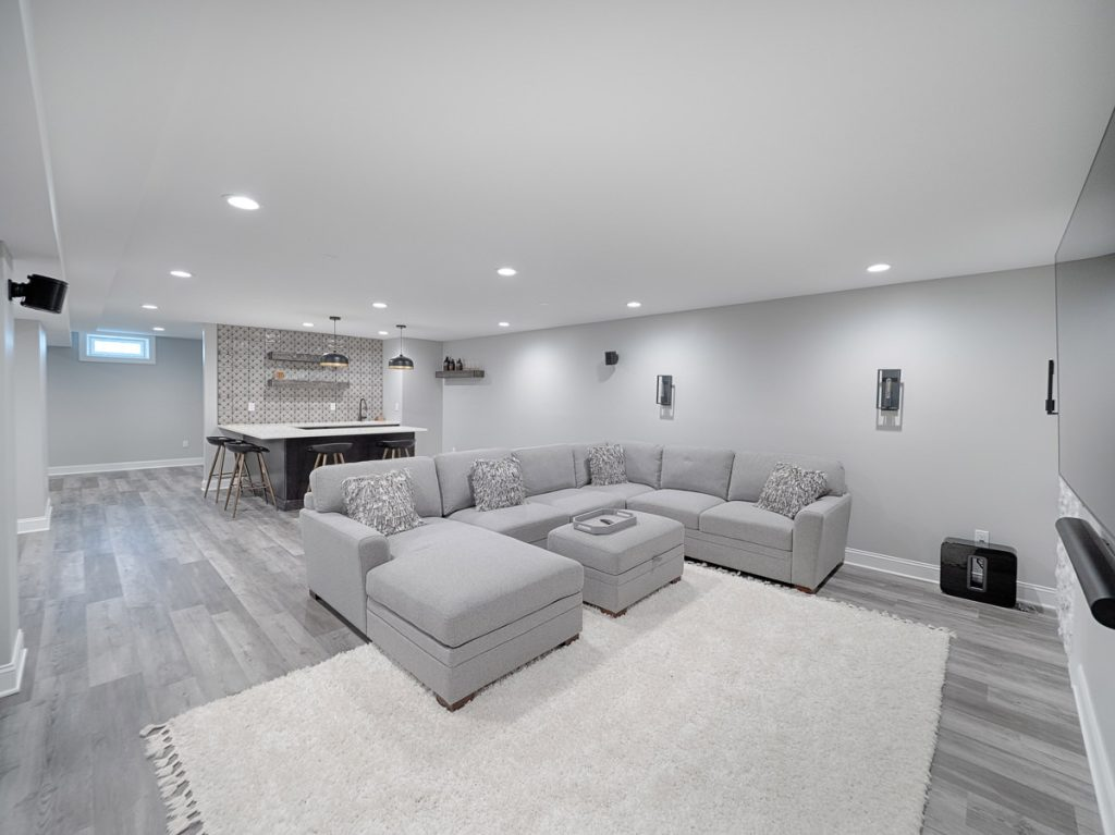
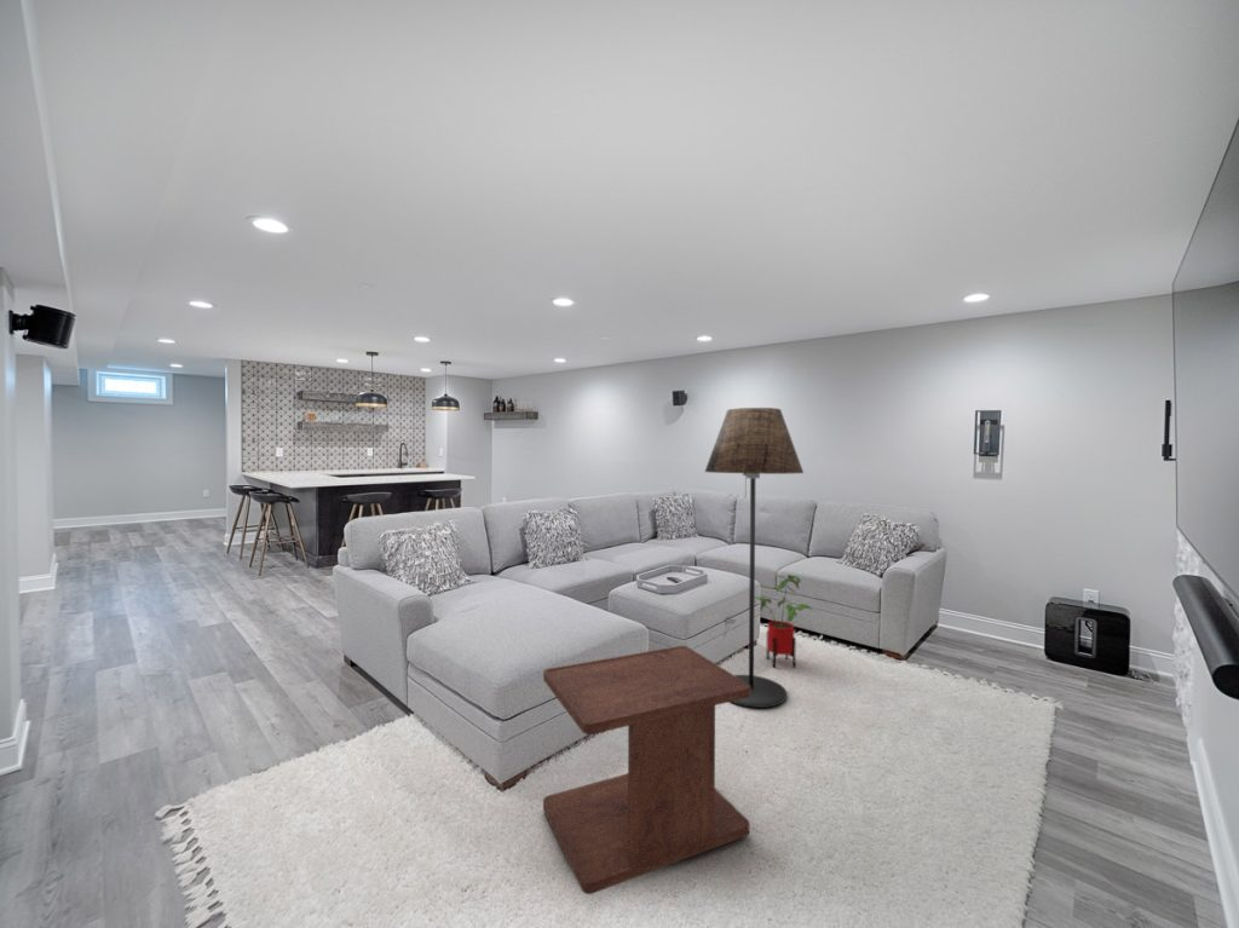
+ side table (642, 750)
+ floor lamp (751, 551)
+ house plant (782, 619)
